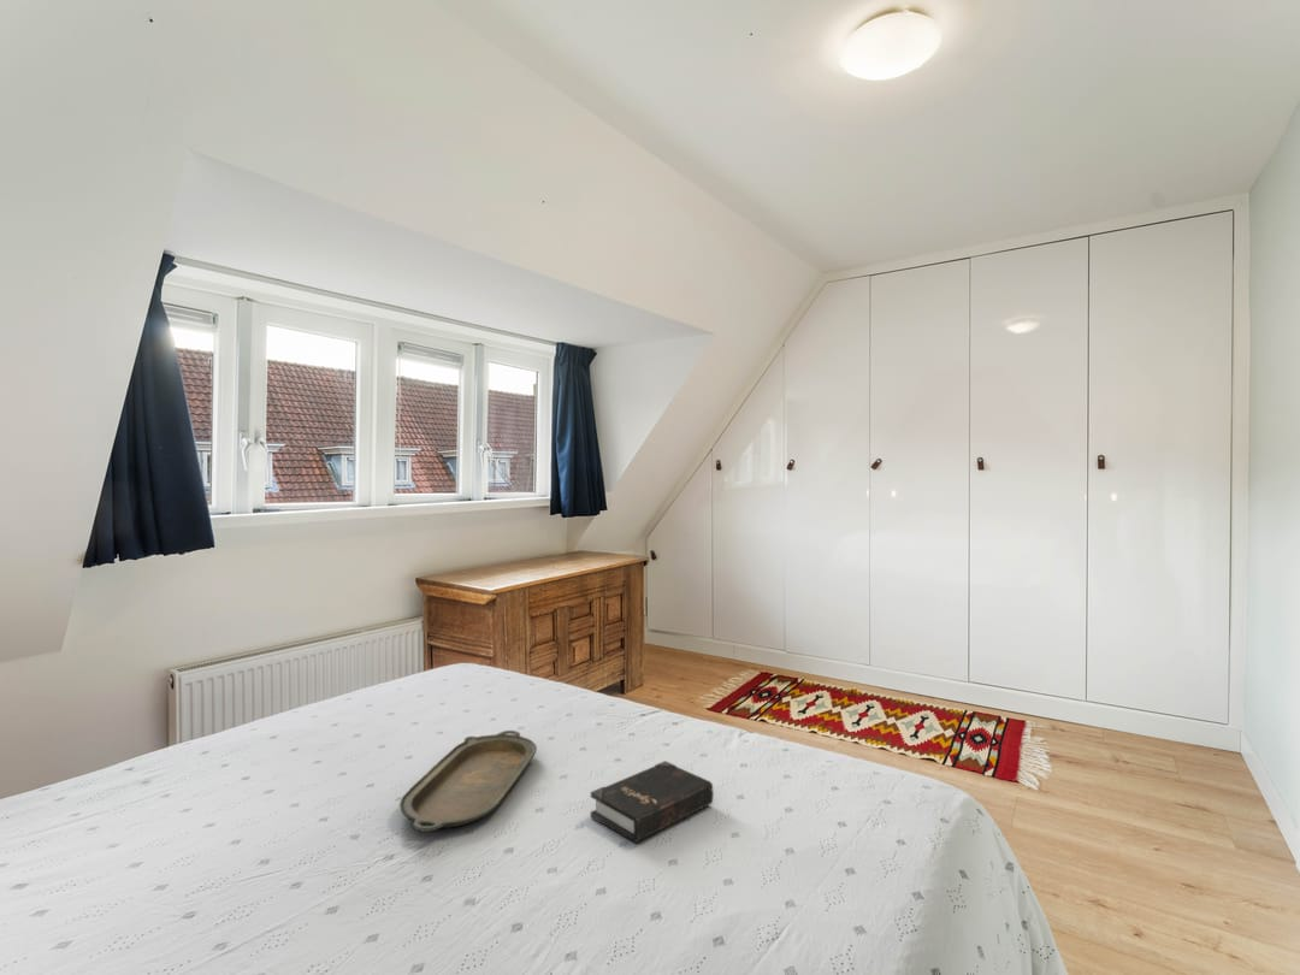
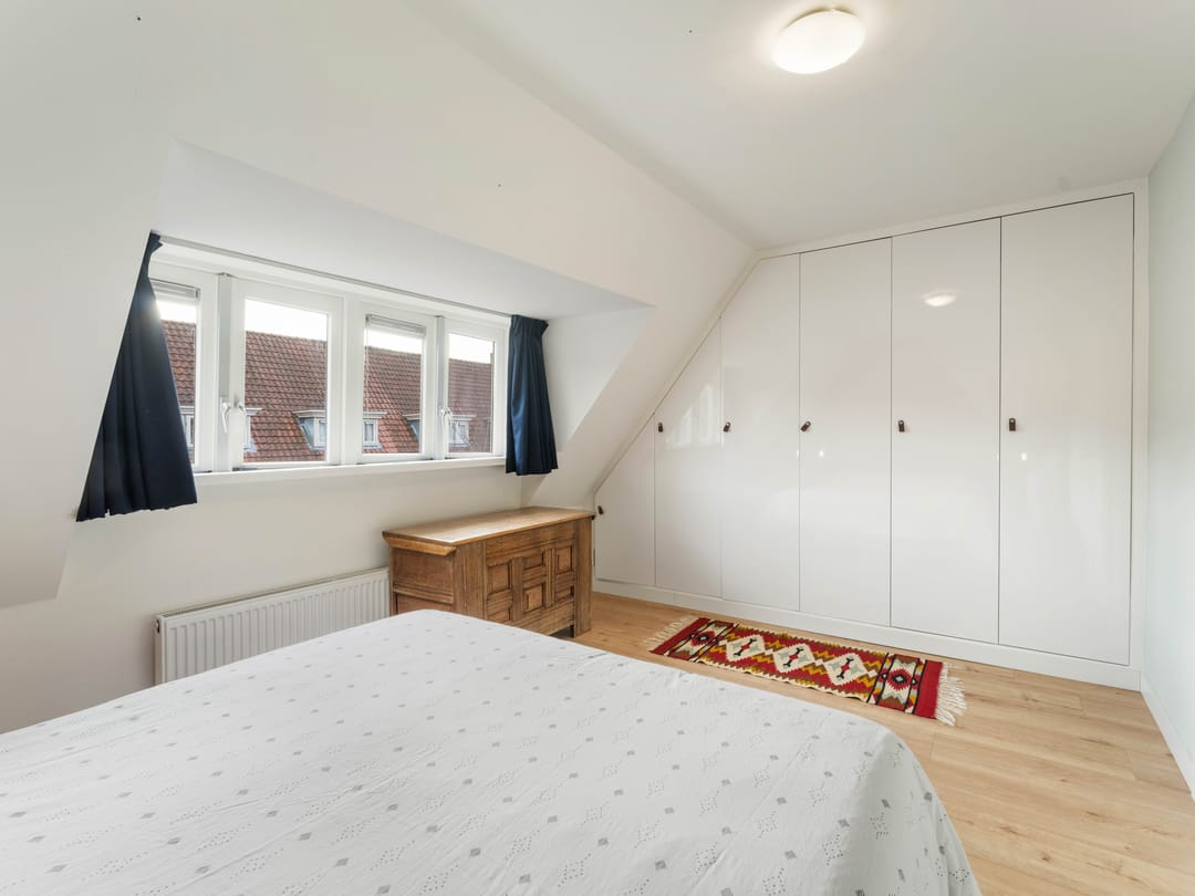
- hardback book (652, 798)
- serving tray (474, 778)
